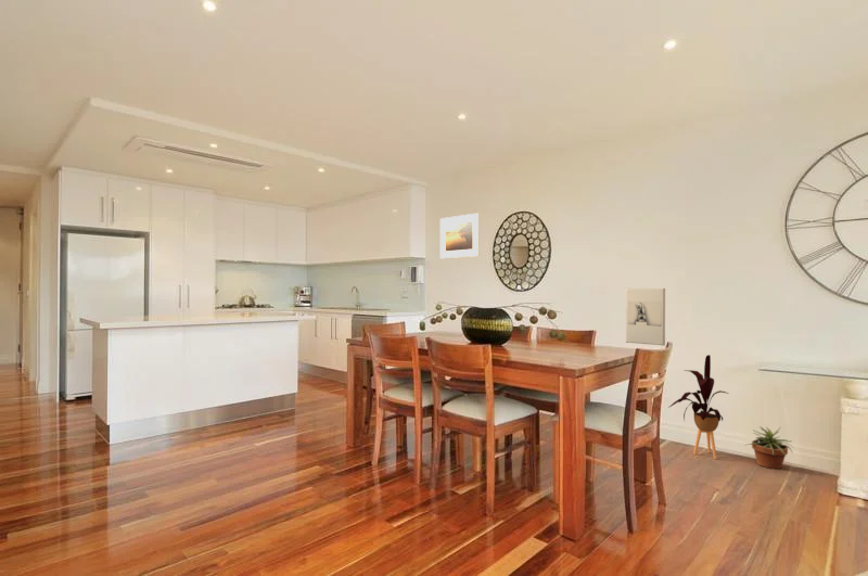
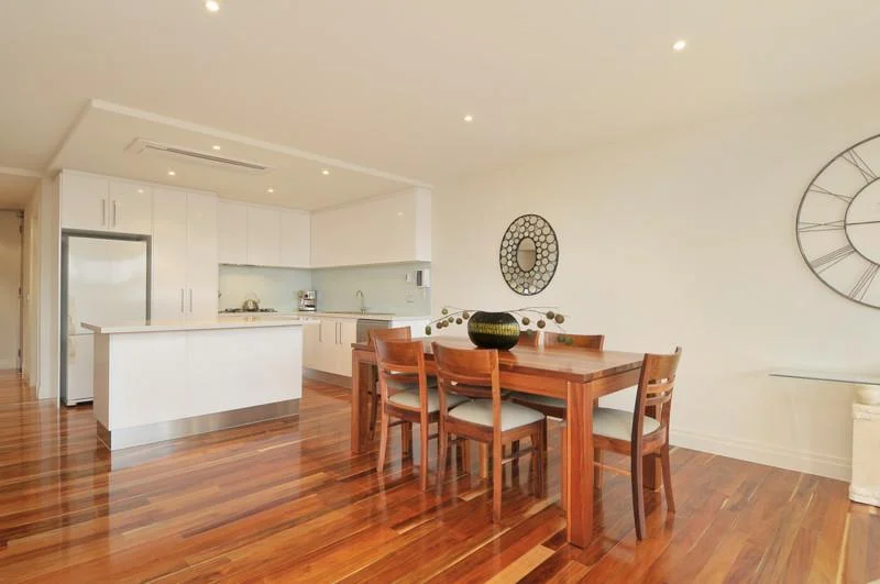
- house plant (699, 404)
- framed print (459, 236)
- wall sculpture (644, 316)
- potted plant (770, 446)
